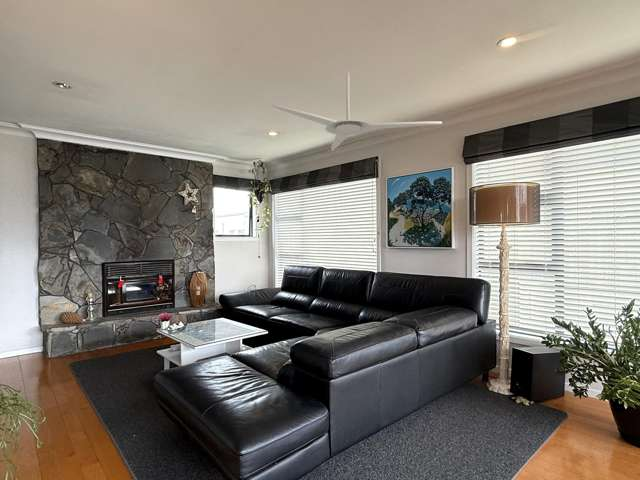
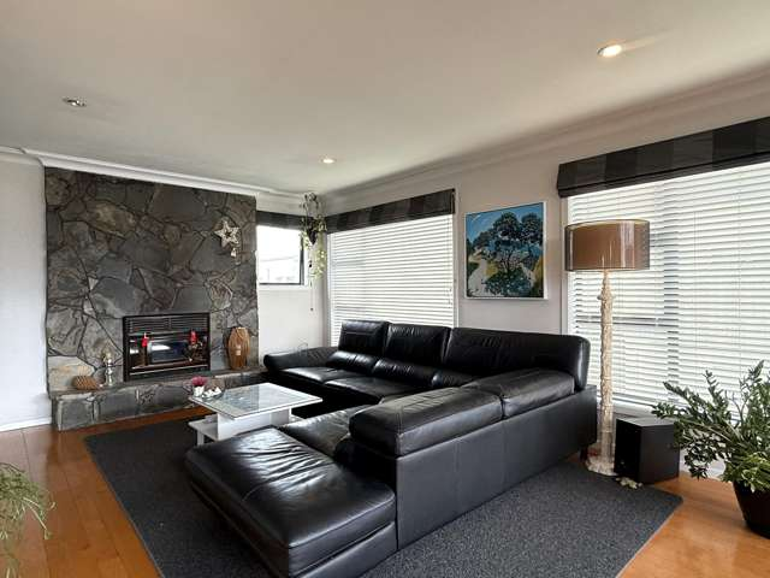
- ceiling fan (348, 103)
